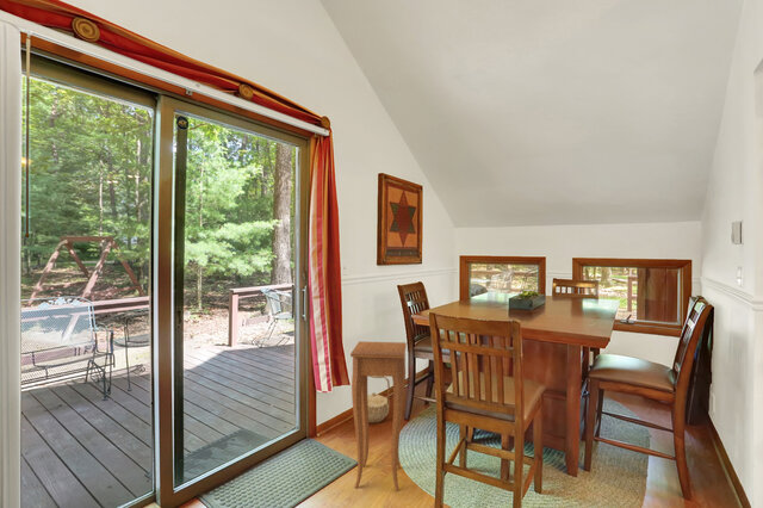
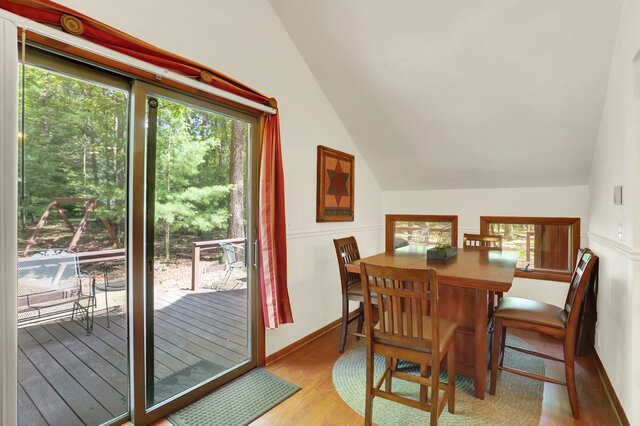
- basket (373, 396)
- side table (367, 413)
